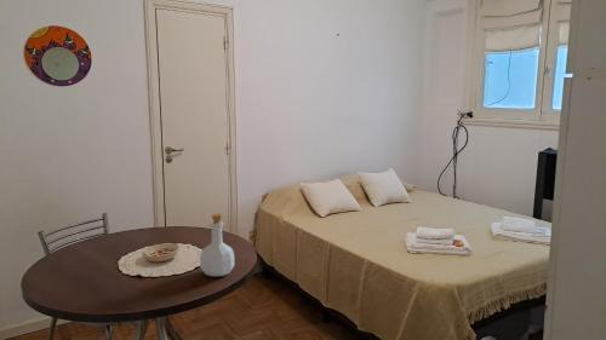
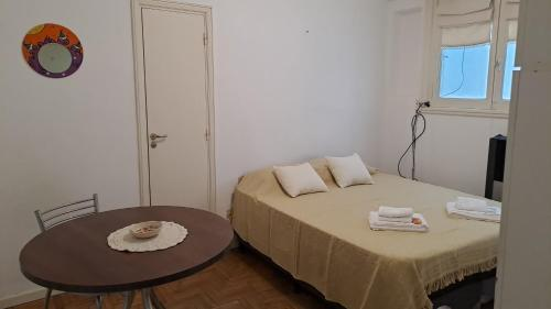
- bottle (217, 243)
